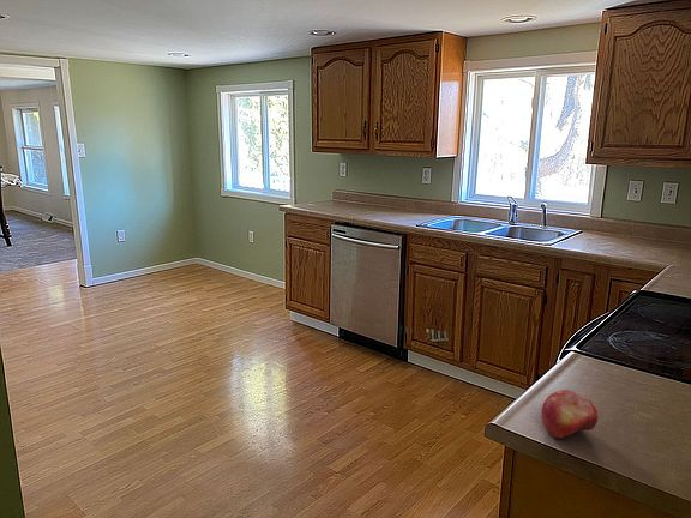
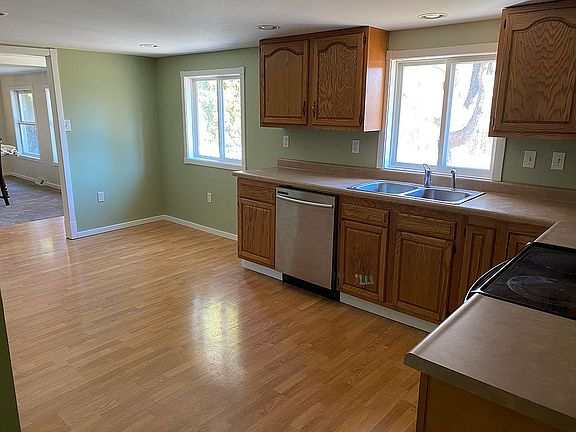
- fruit (569, 412)
